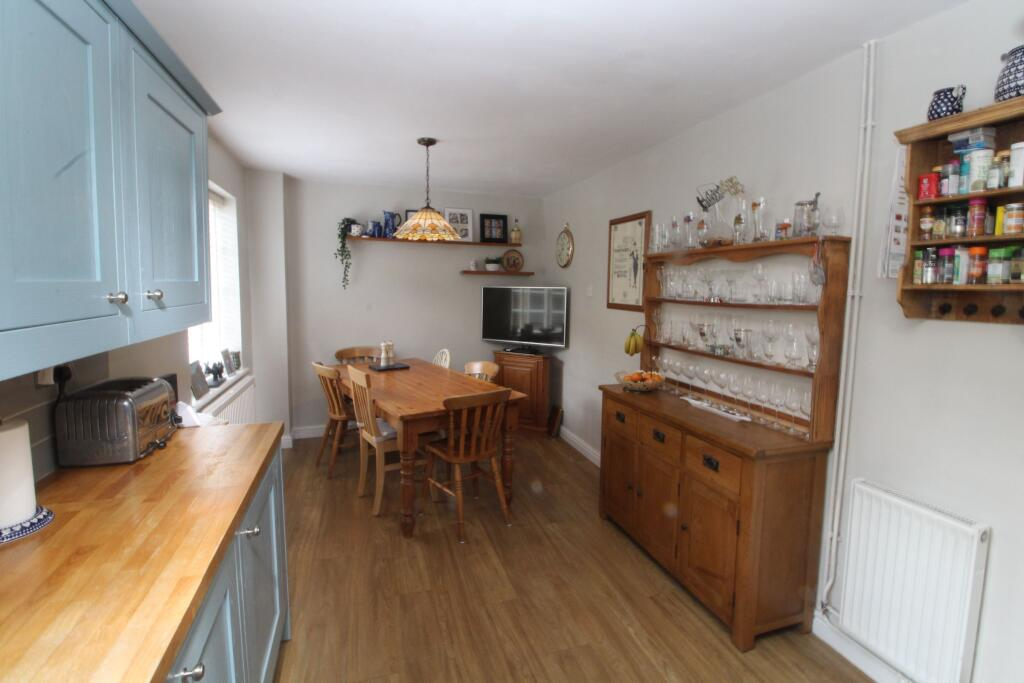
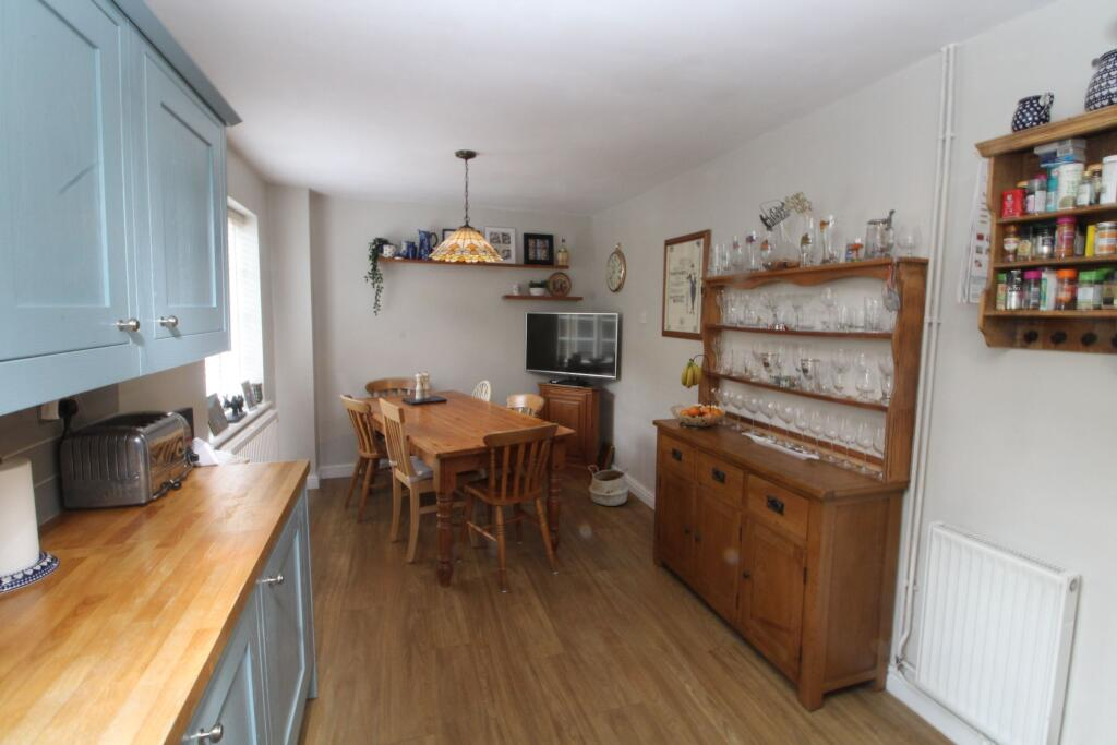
+ woven basket (608, 482)
